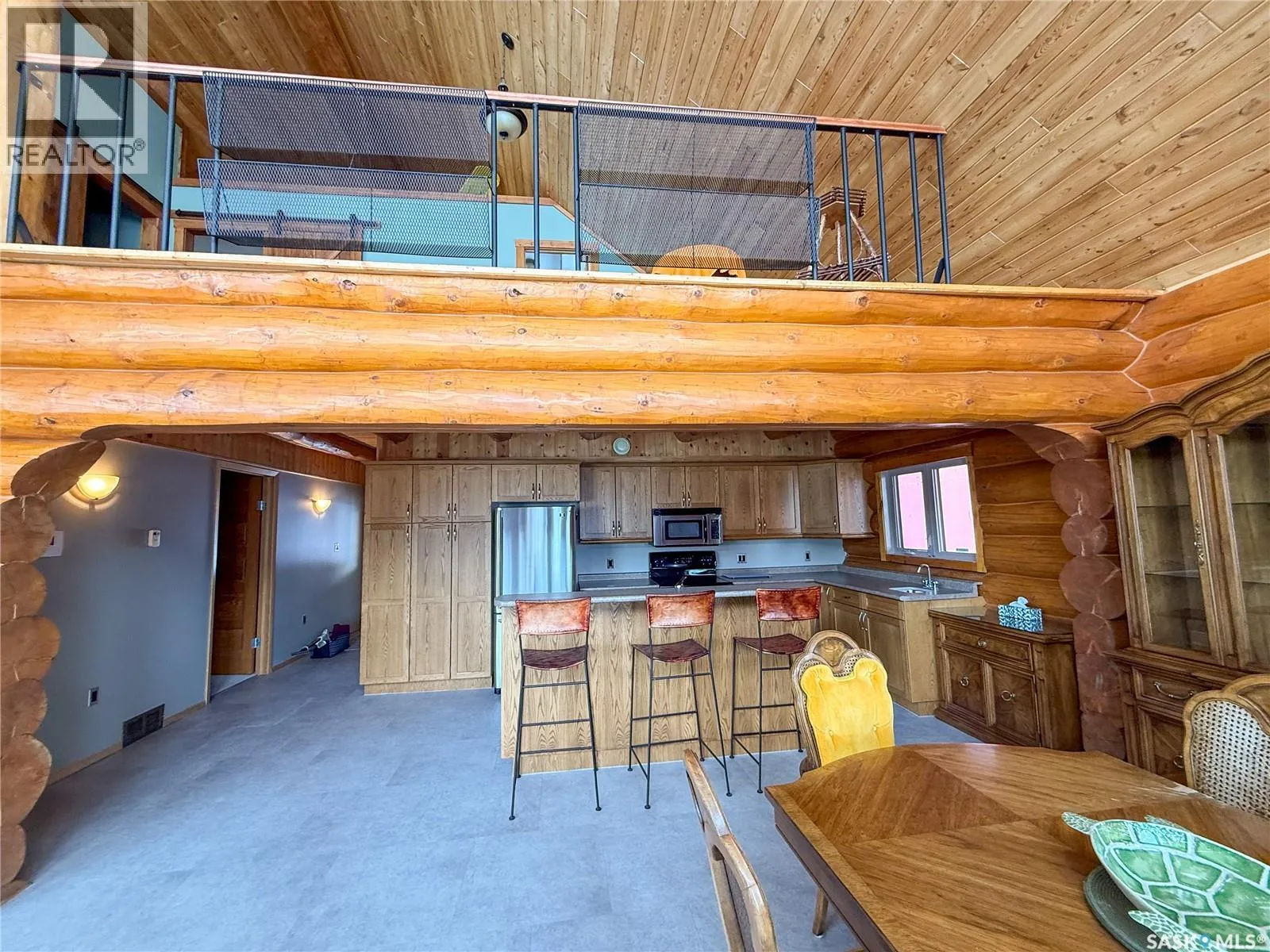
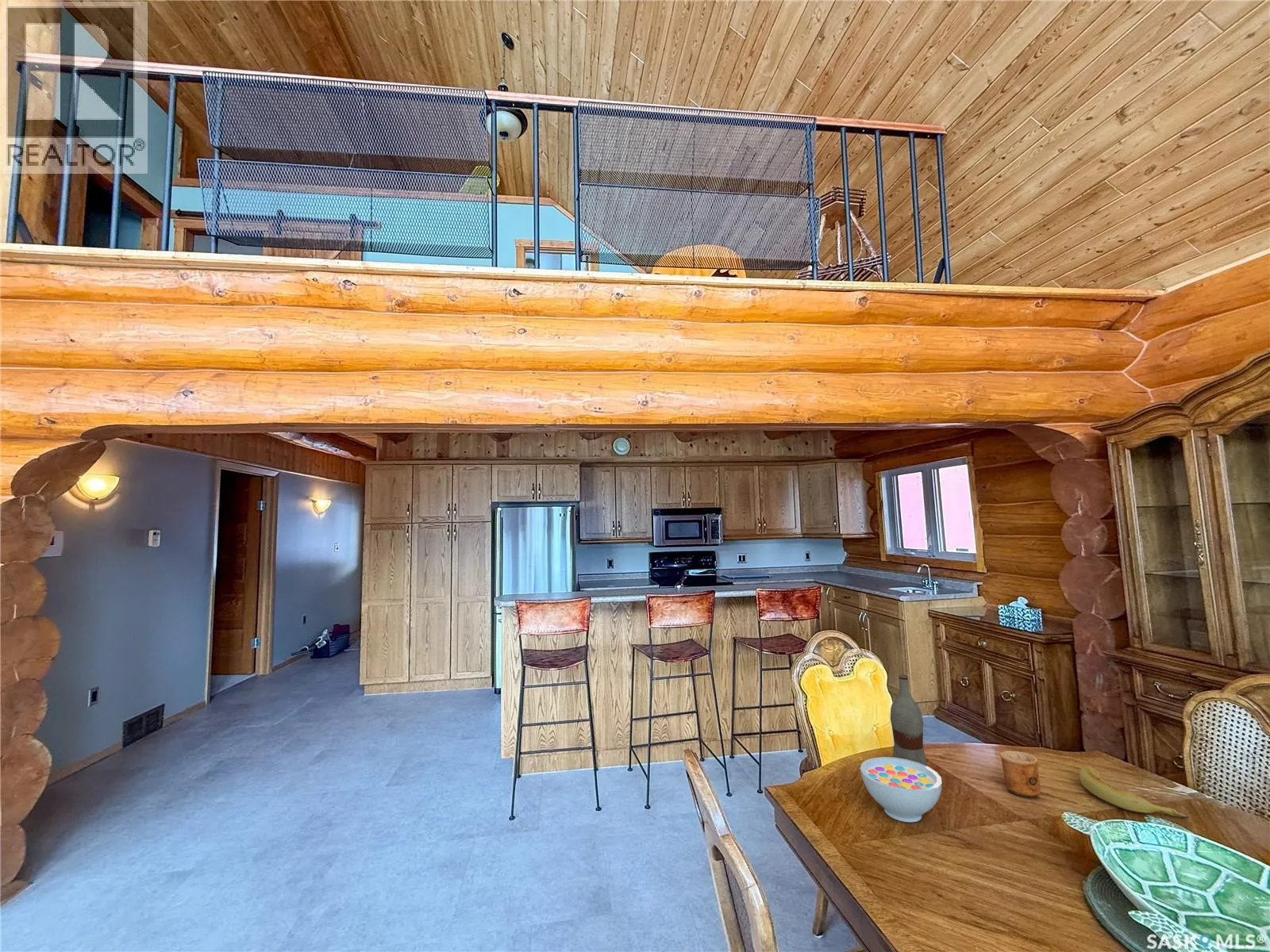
+ cup (1020, 773)
+ banana (1128, 792)
+ bowl (901, 793)
+ bottle (906, 724)
